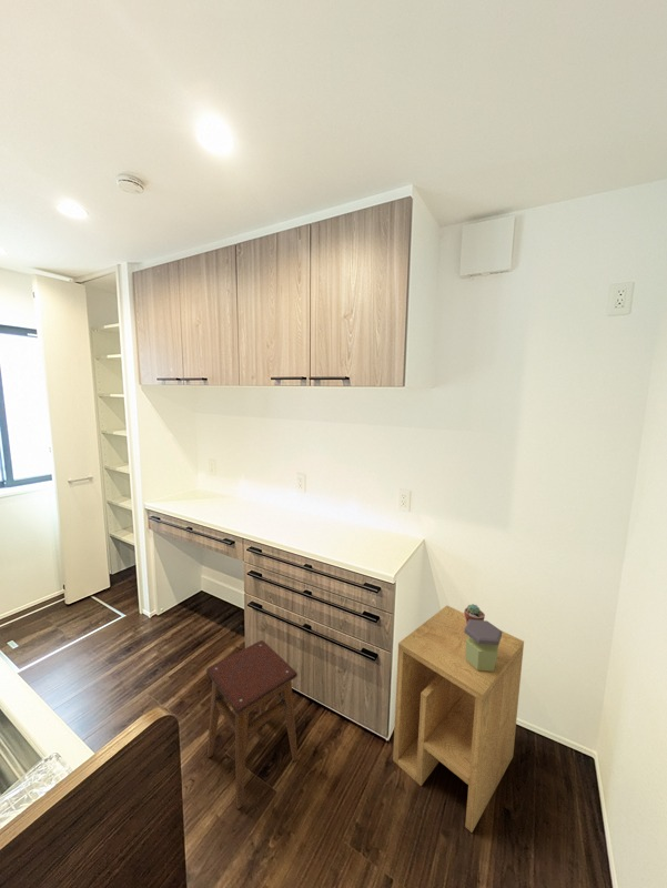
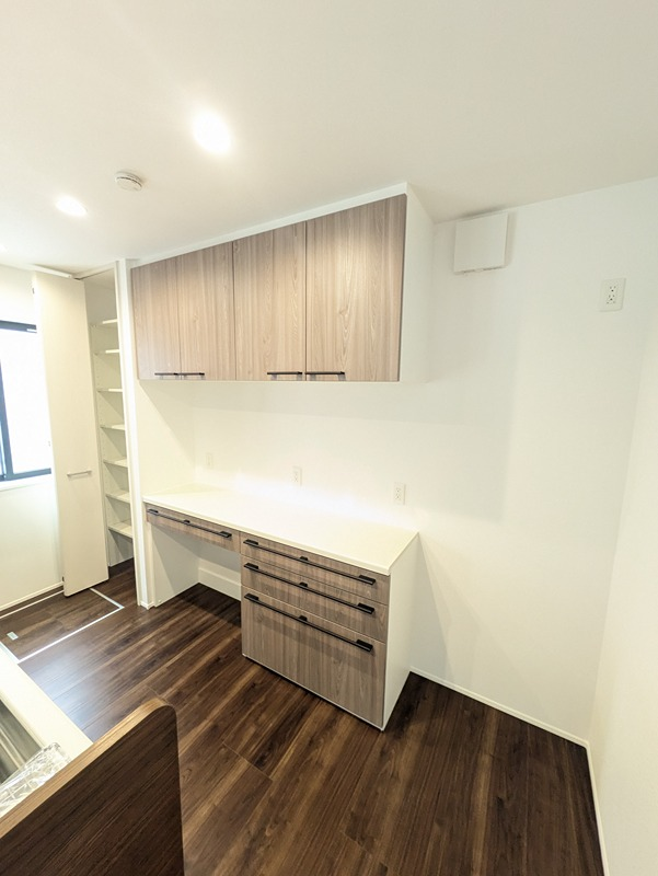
- jar (482, 645)
- stool (249, 712)
- side table (457, 702)
- potted succulent (474, 616)
